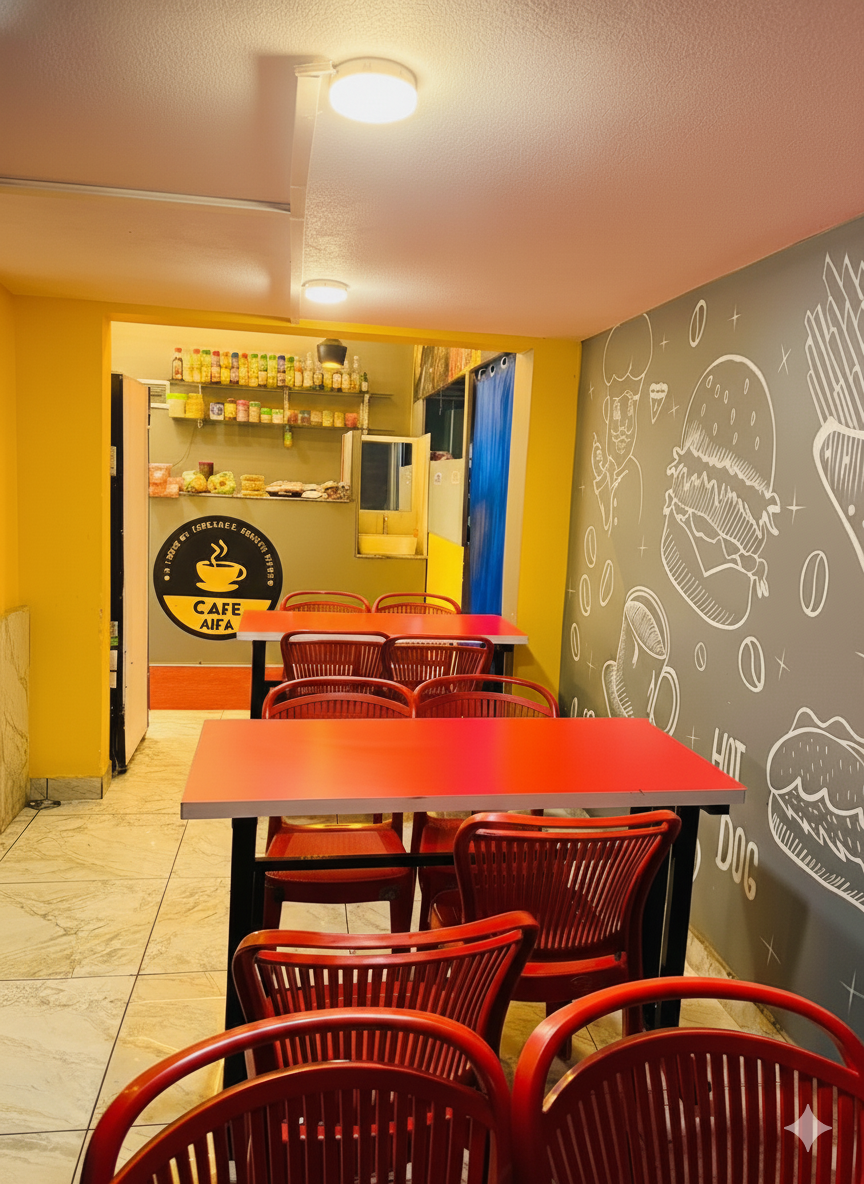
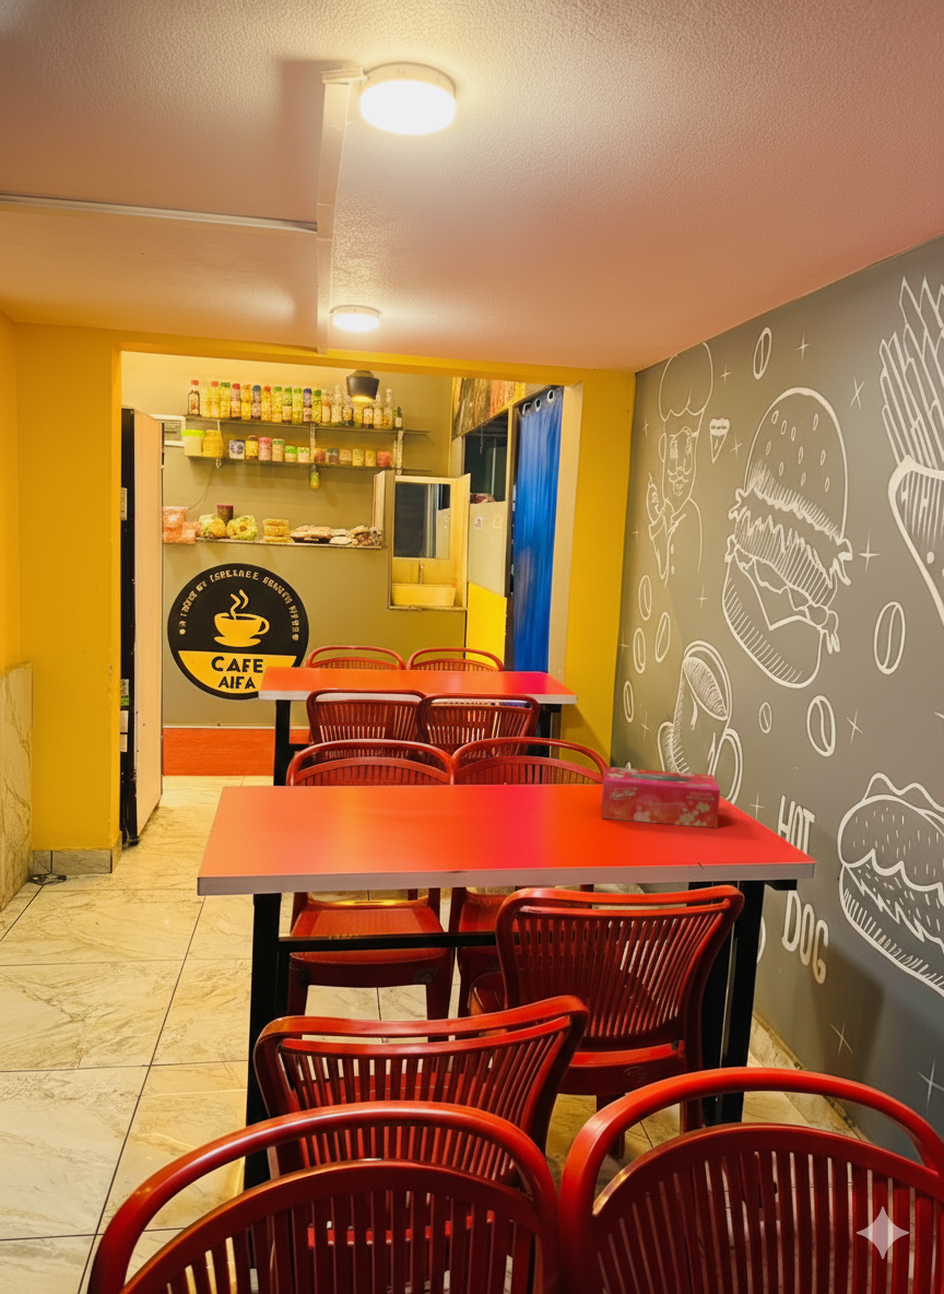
+ tissue box (658, 796)
